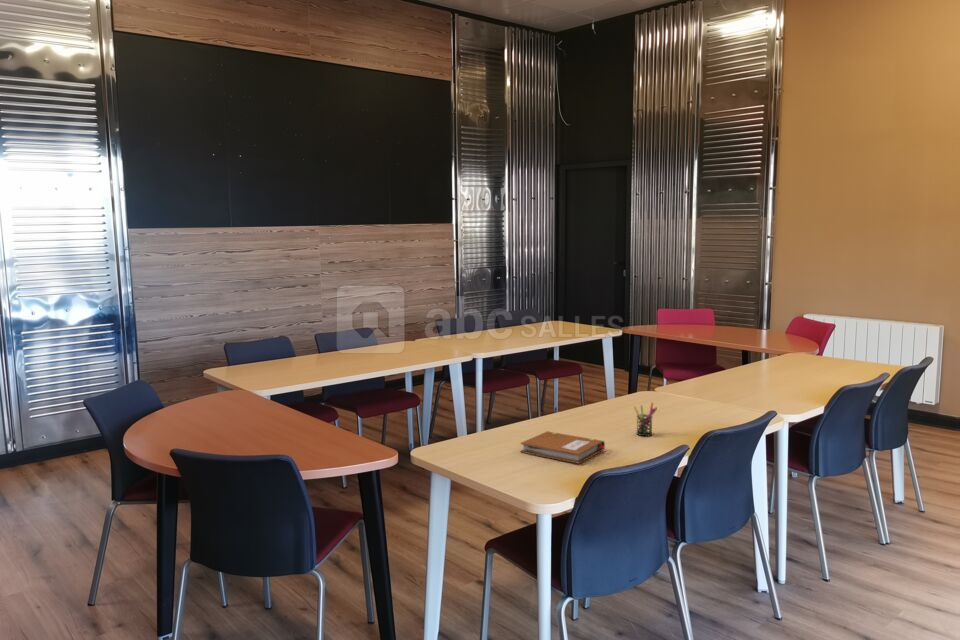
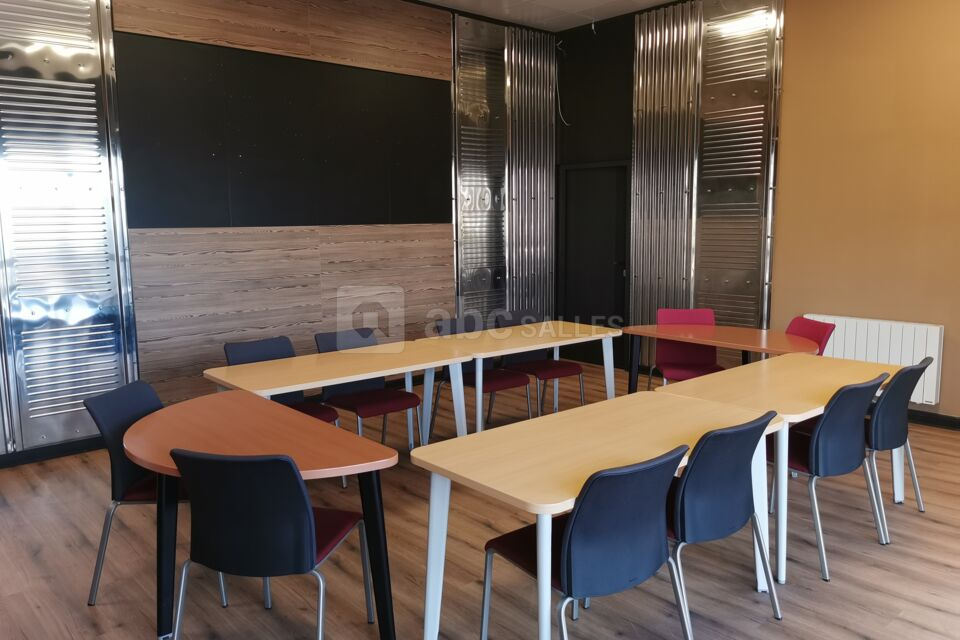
- pen holder (644, 418)
- notebook (564, 446)
